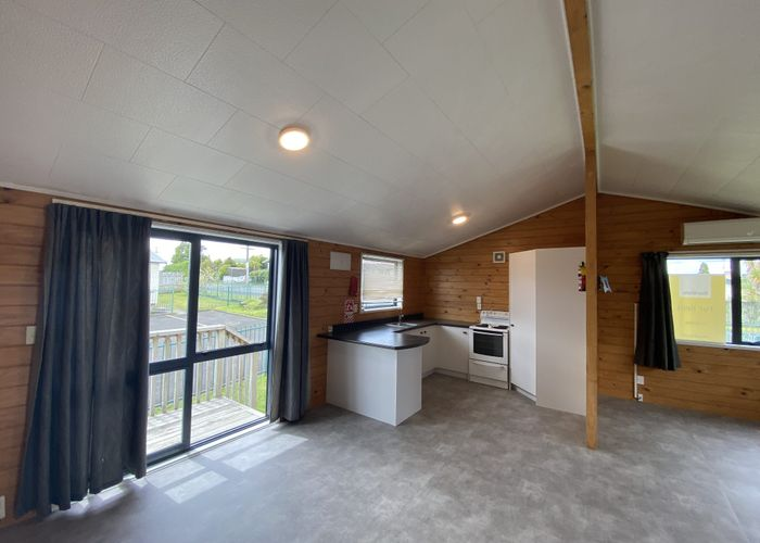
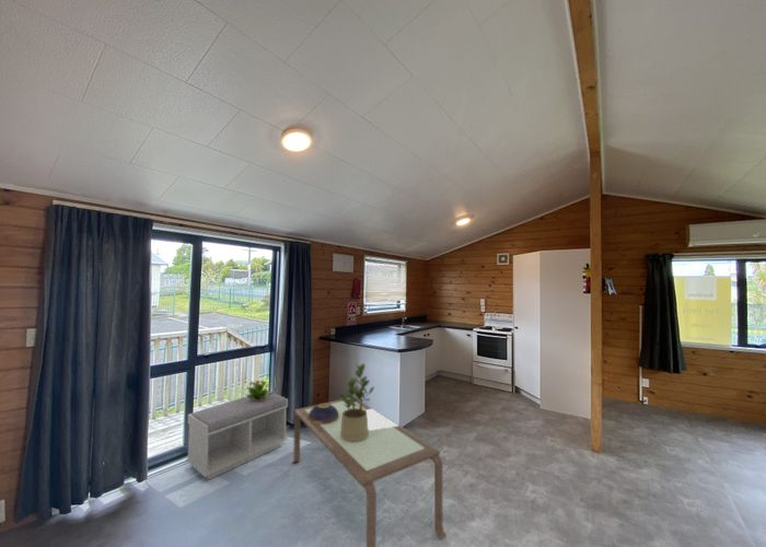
+ bench (241, 429)
+ decorative bowl (323, 410)
+ potted plant (352, 397)
+ potted flower (260, 389)
+ coffee table (356, 458)
